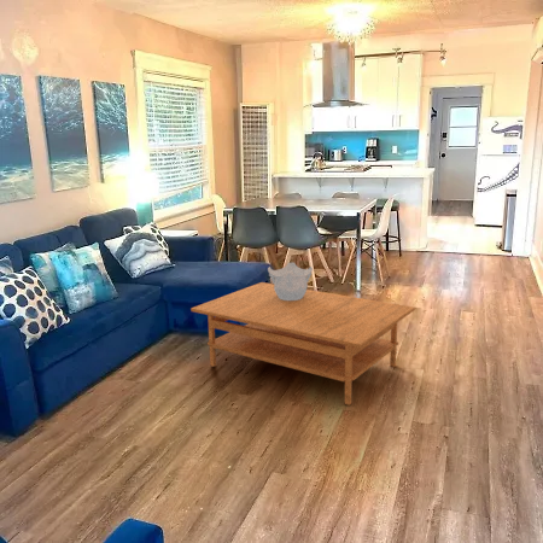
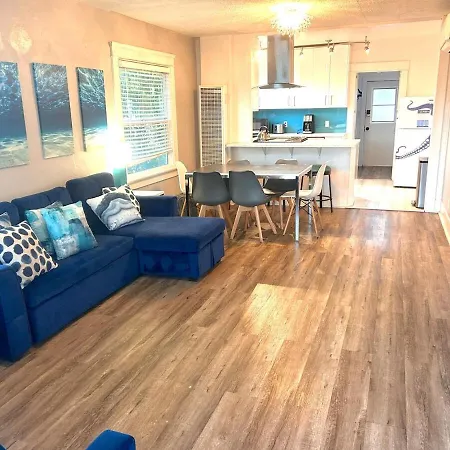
- coffee table (302, 337)
- decorative bowl (290, 281)
